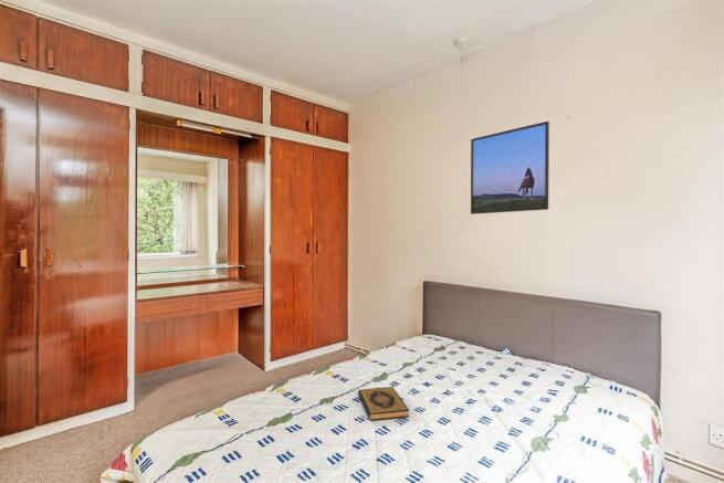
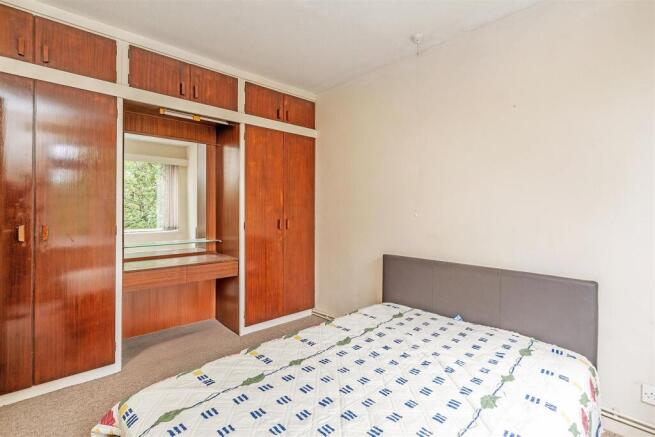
- hardback book (381, 402)
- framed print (506, 171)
